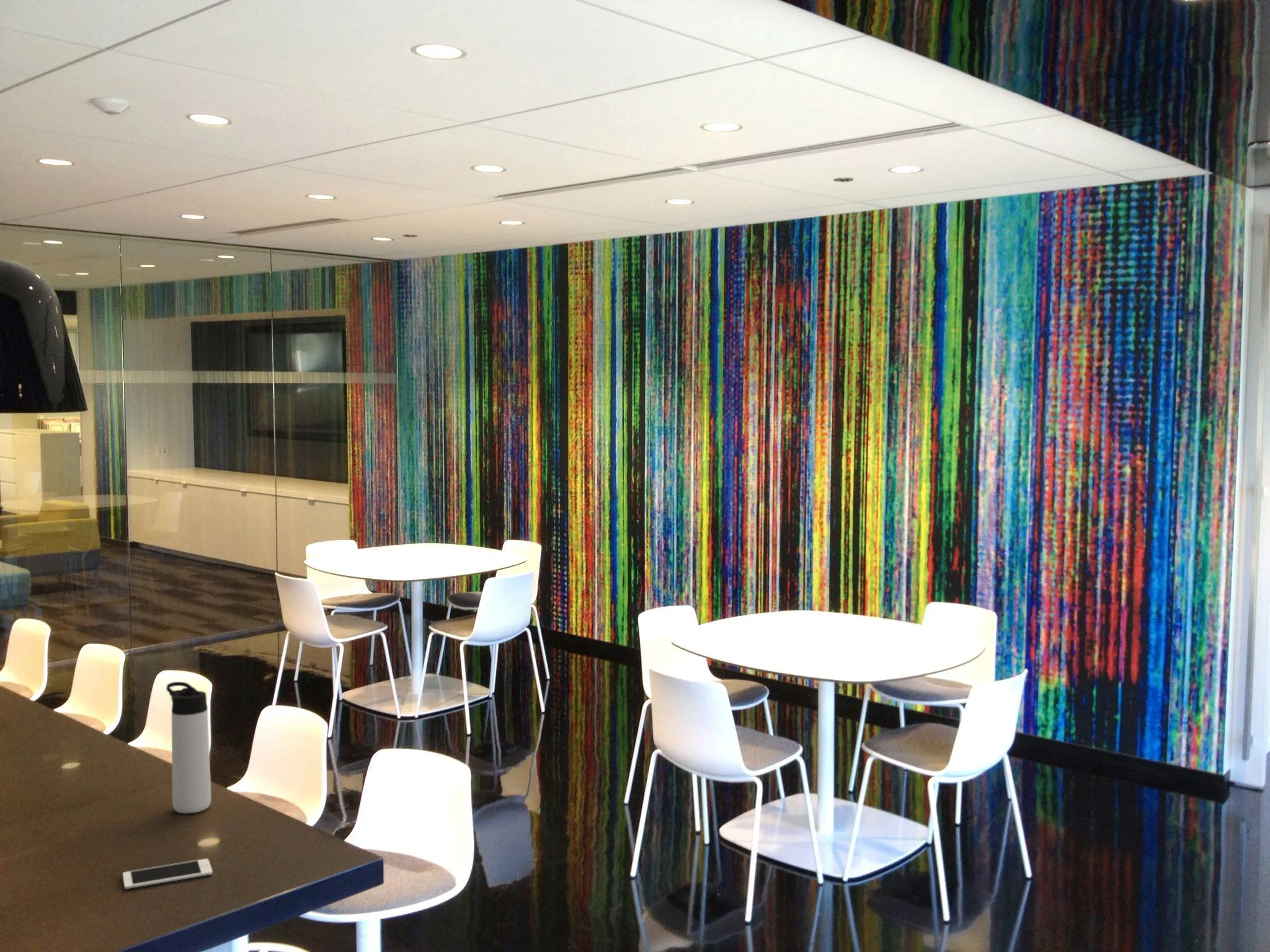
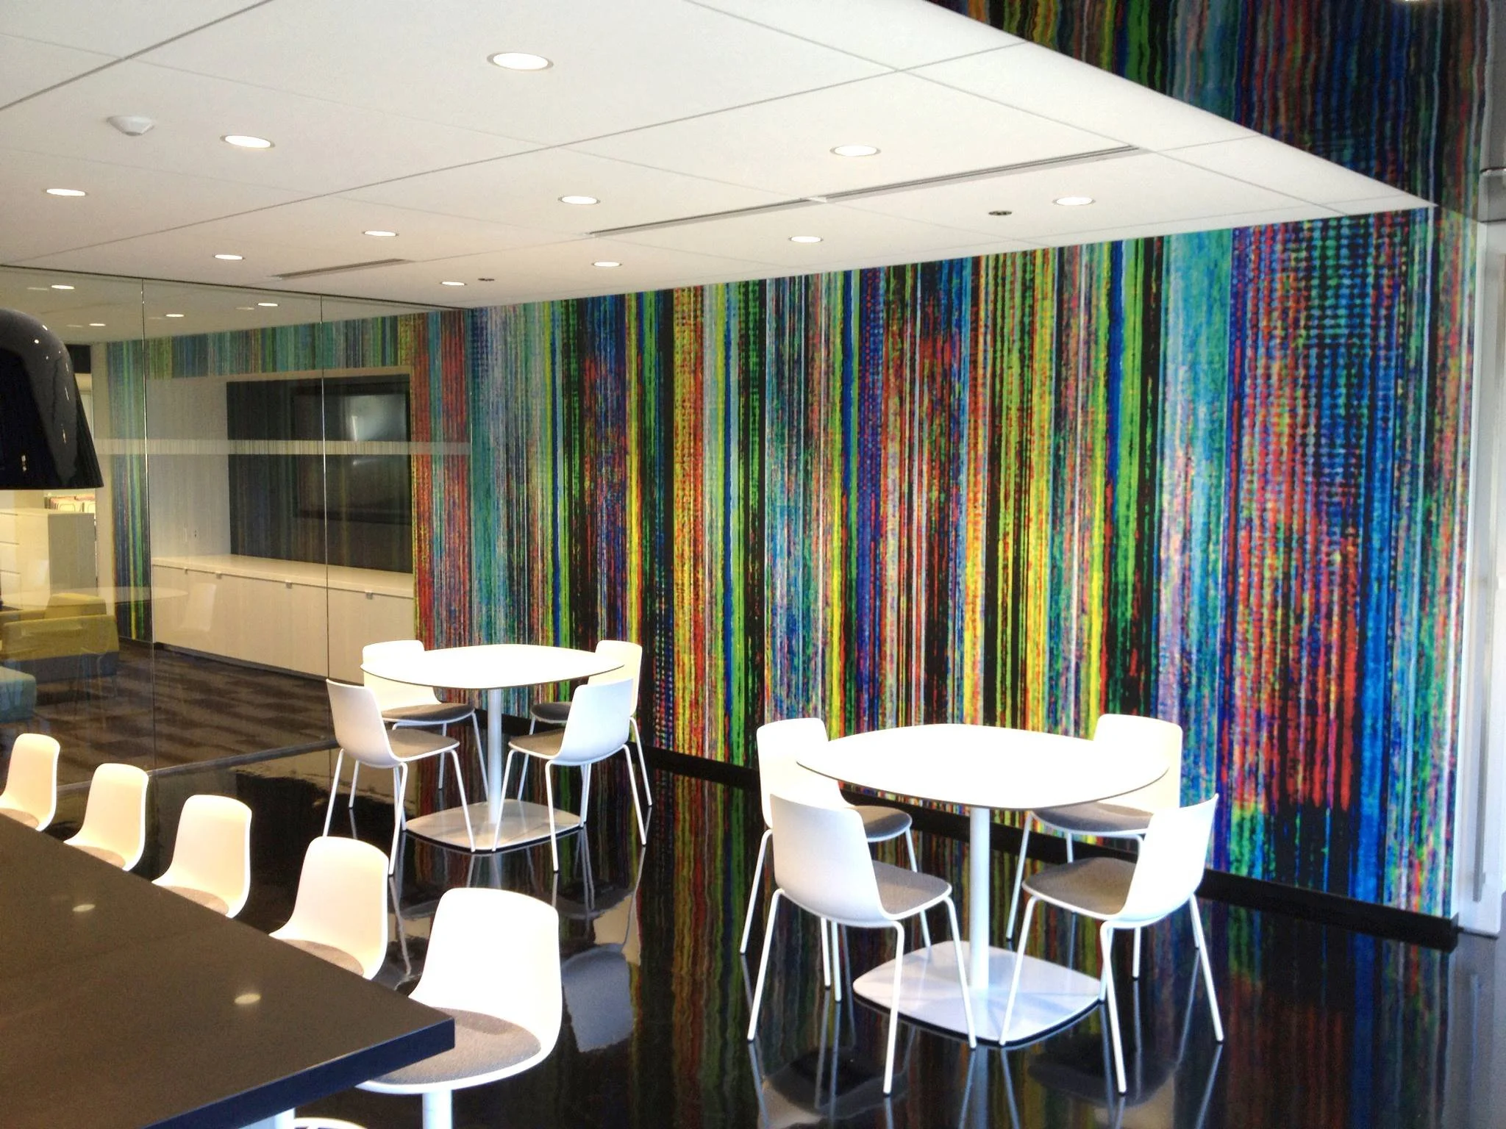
- cell phone (167, 873)
- thermos bottle (187, 746)
